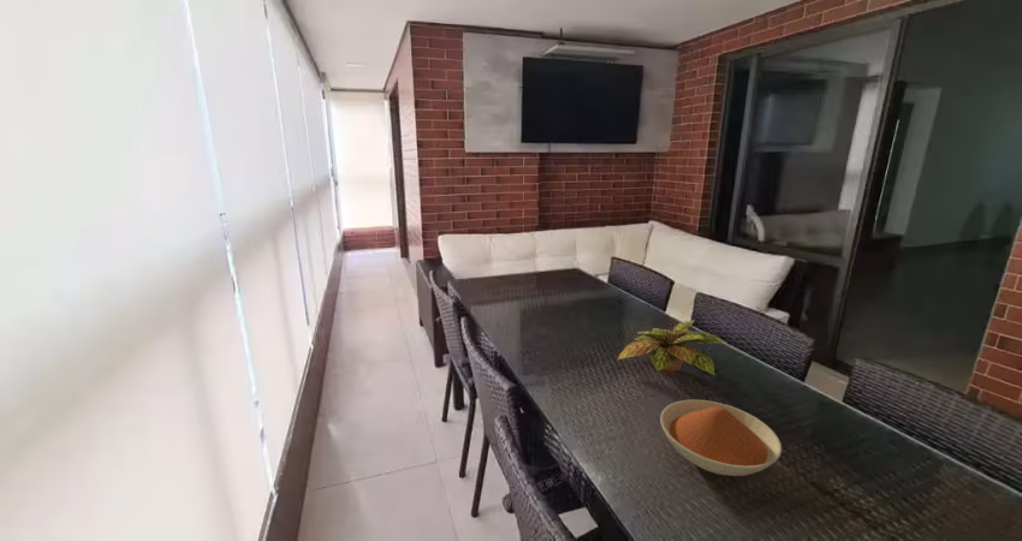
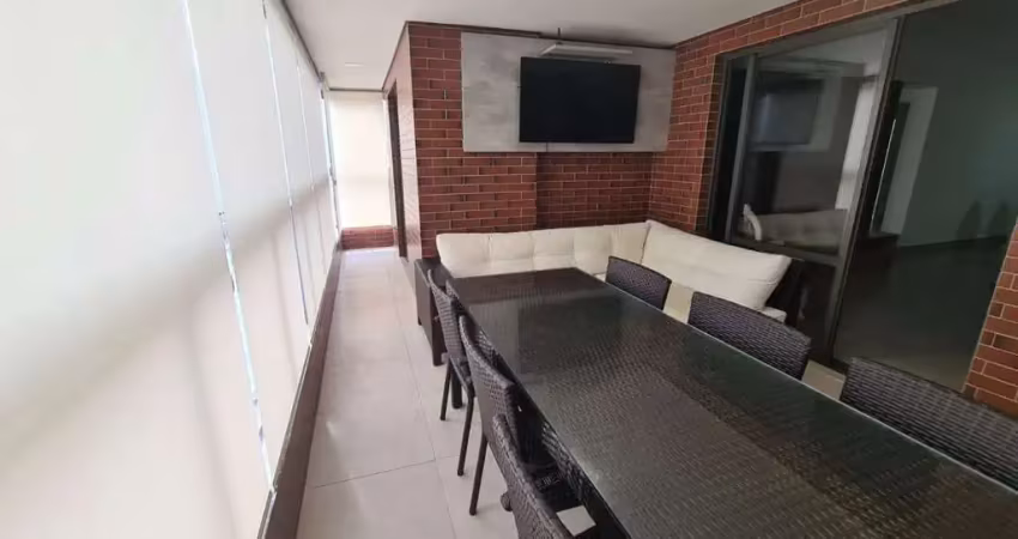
- plant (672, 344)
- bowl (717, 433)
